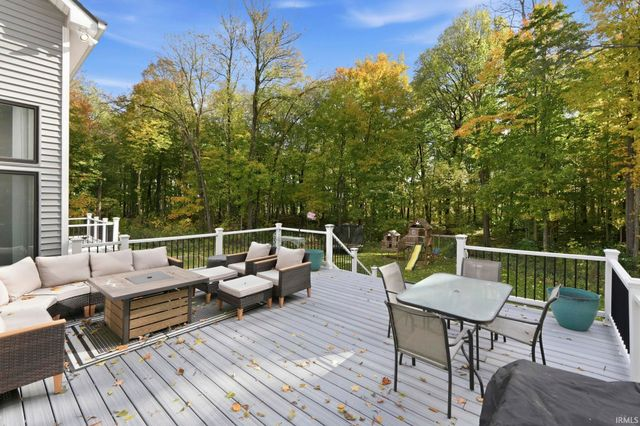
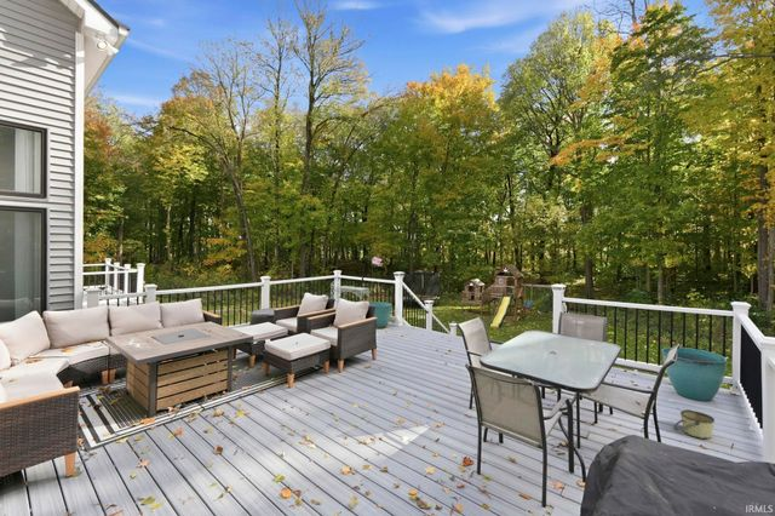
+ bucket (693, 424)
